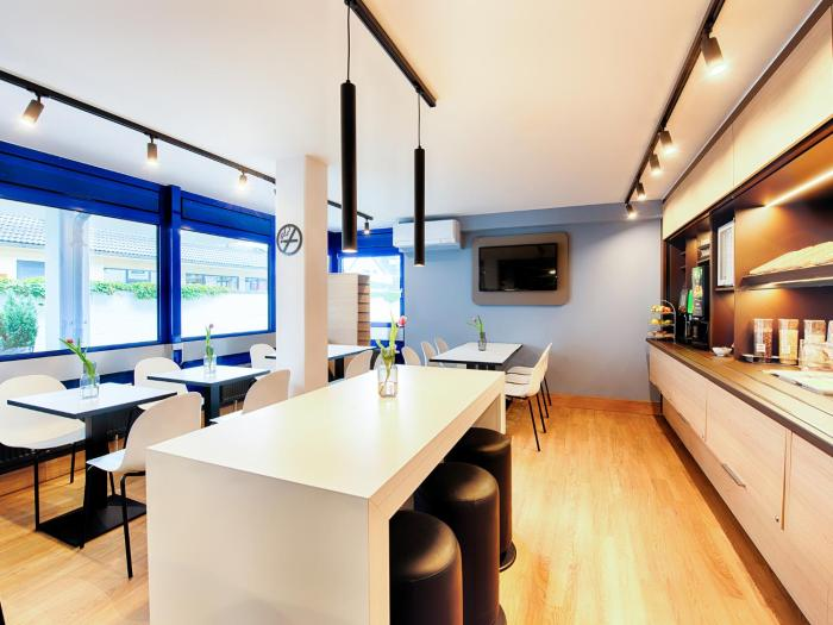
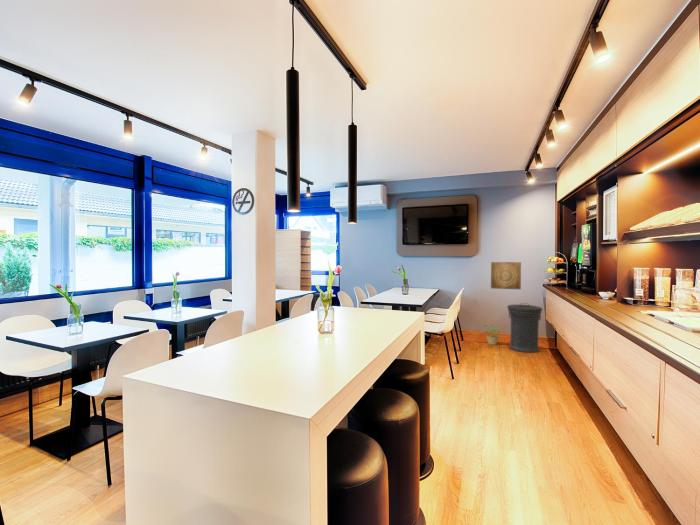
+ potted plant (492, 333)
+ trash can (524, 326)
+ wall art (505, 275)
